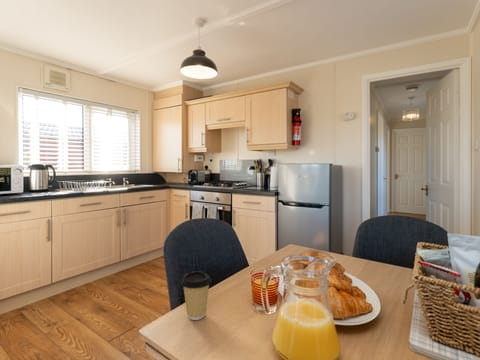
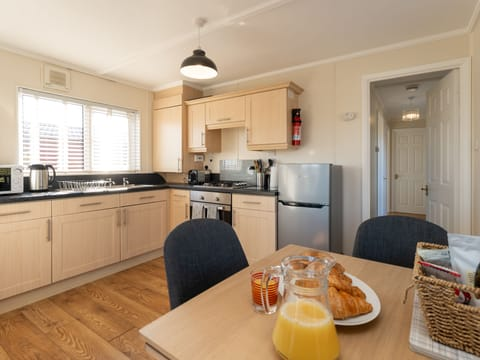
- coffee cup (196, 295)
